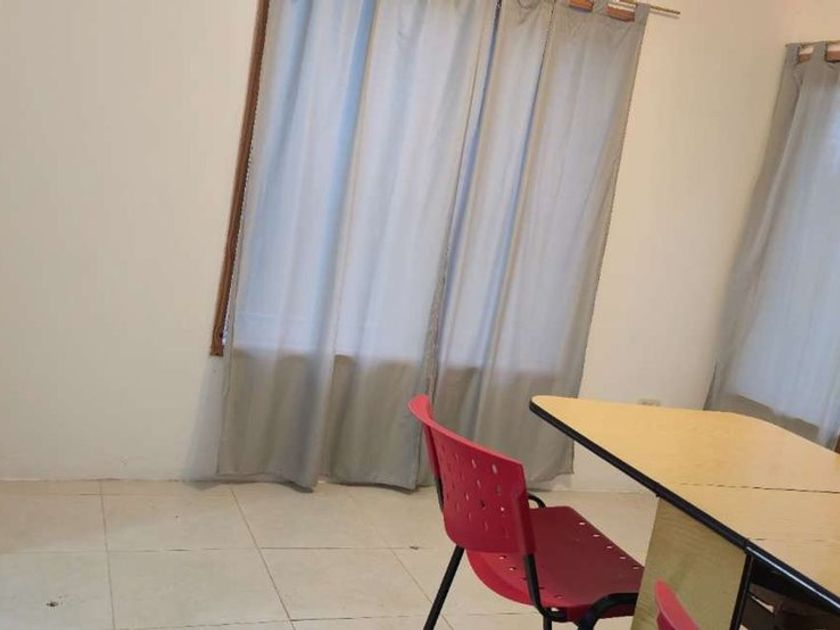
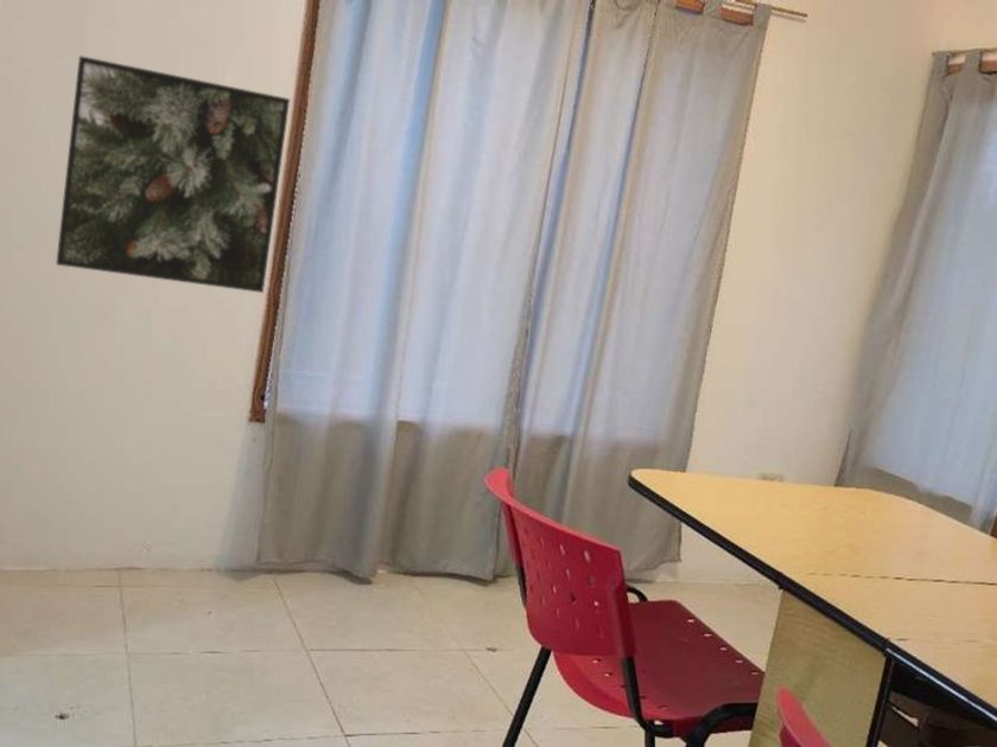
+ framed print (174, 179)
